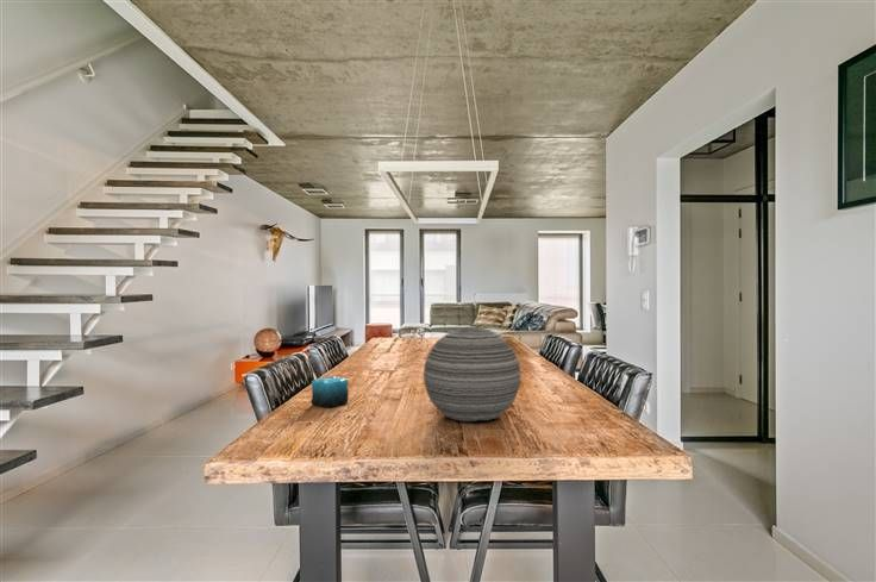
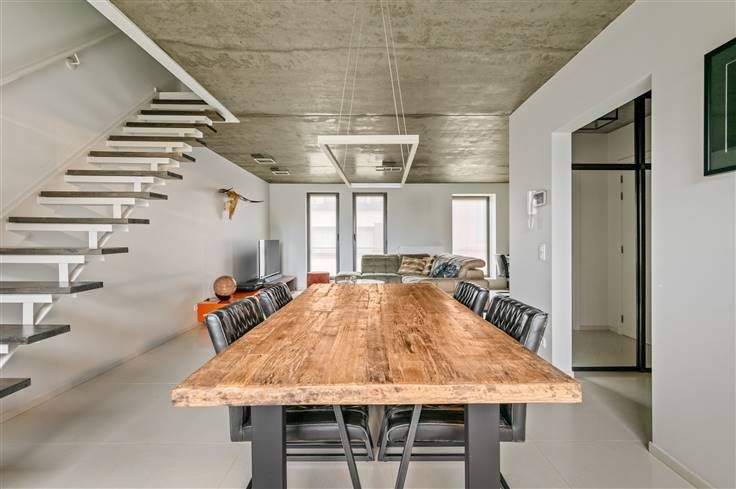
- candle (330, 386)
- decorative orb (471, 371)
